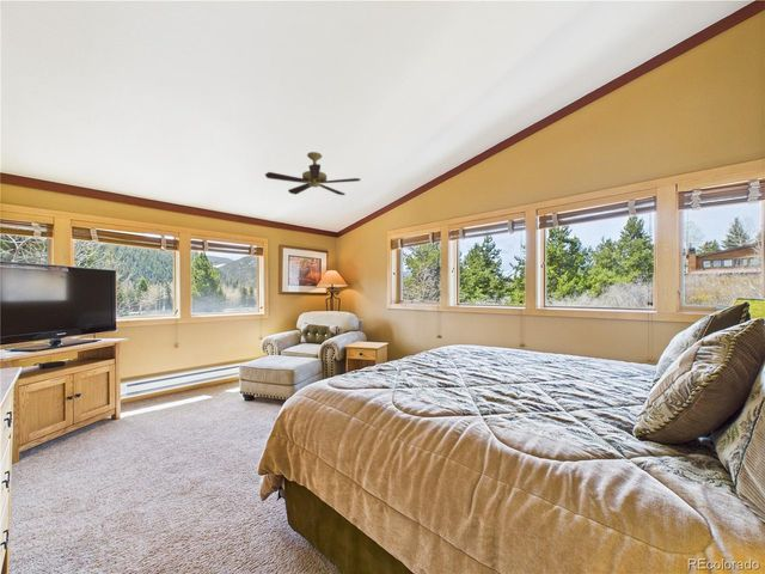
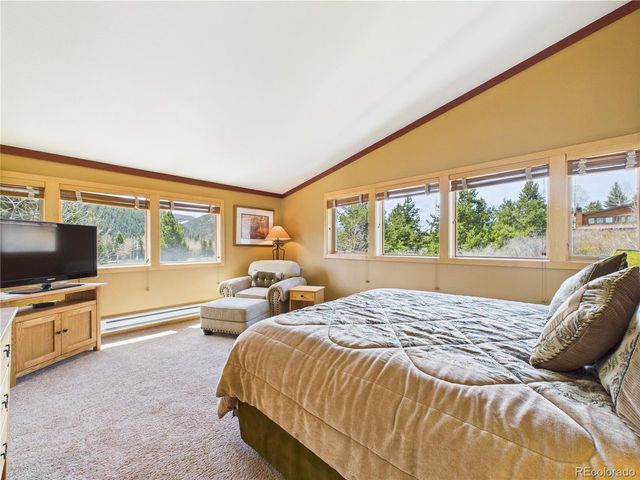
- ceiling fan (313, 169)
